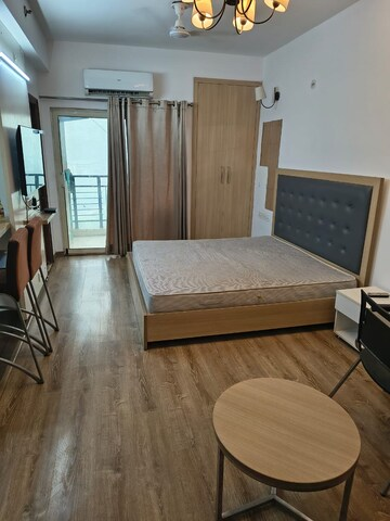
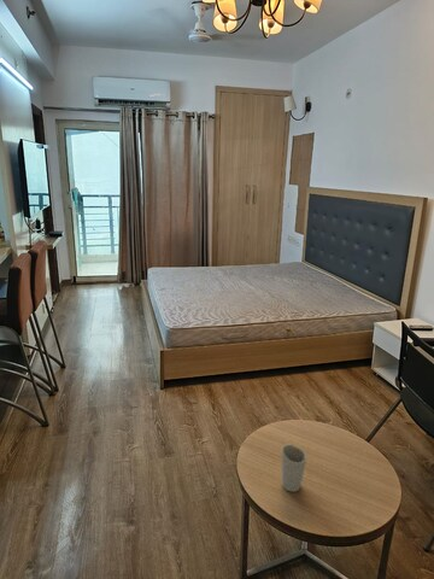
+ cup (292, 468)
